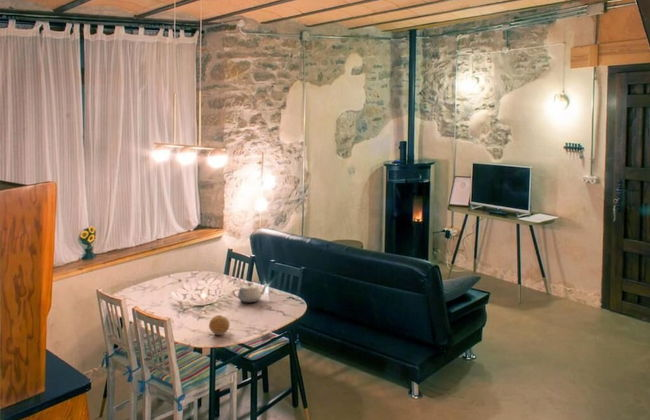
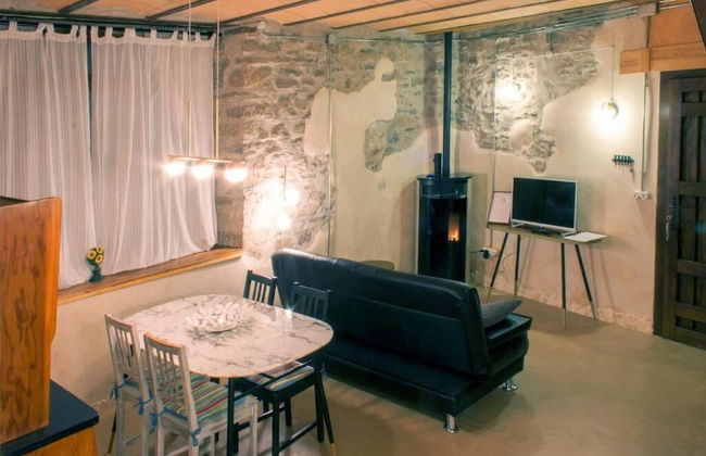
- teapot (250, 291)
- fruit (219, 325)
